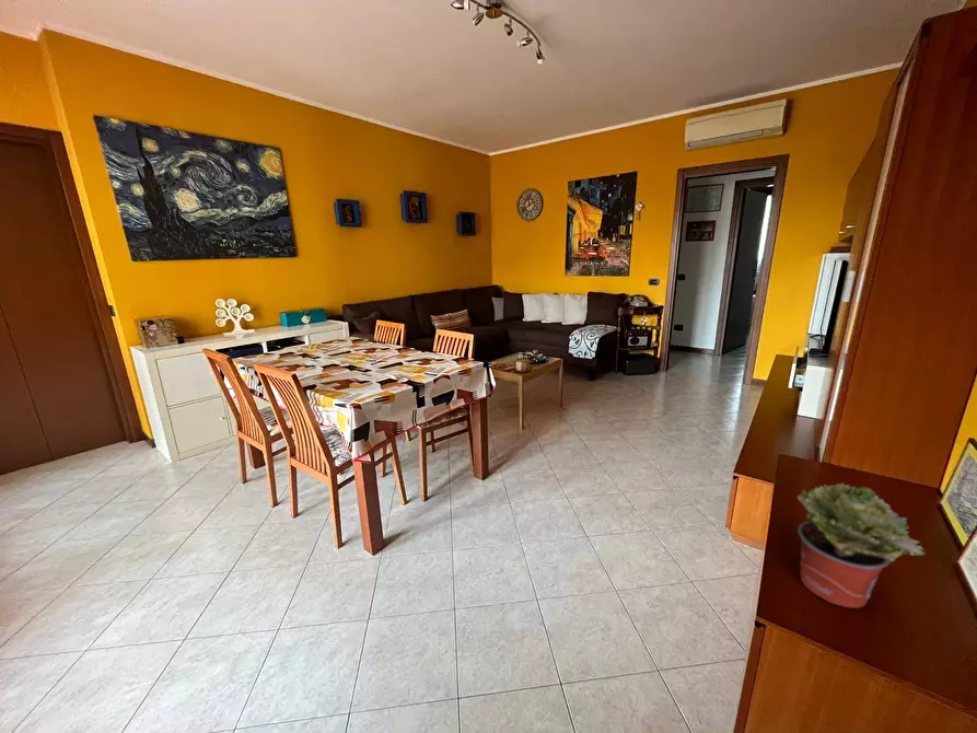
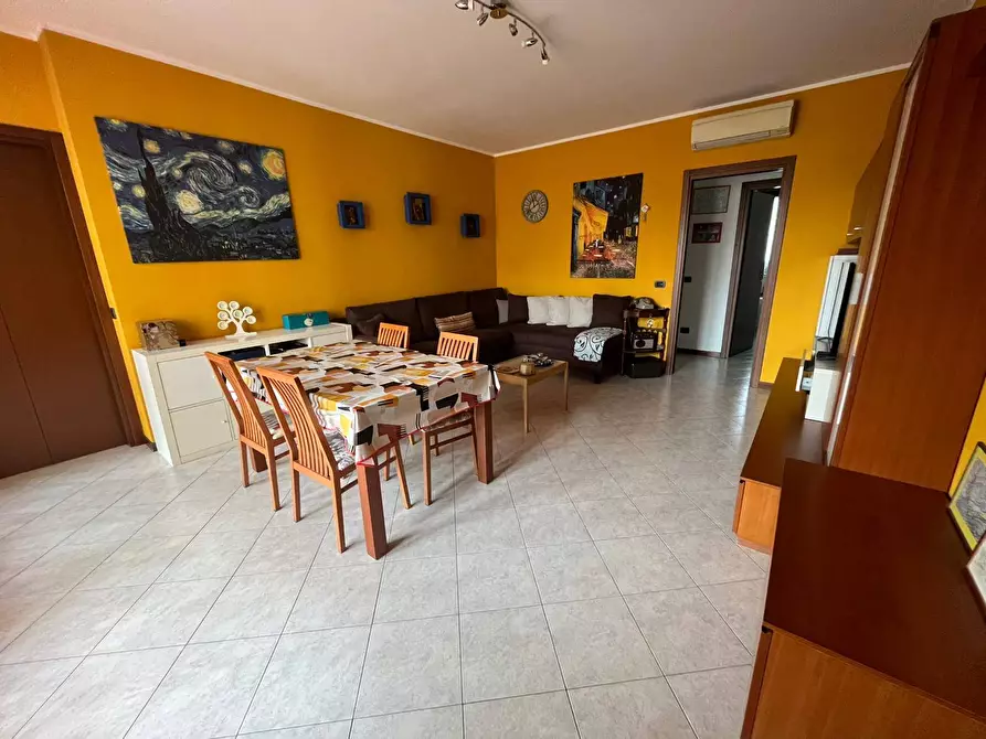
- potted plant (850, 543)
